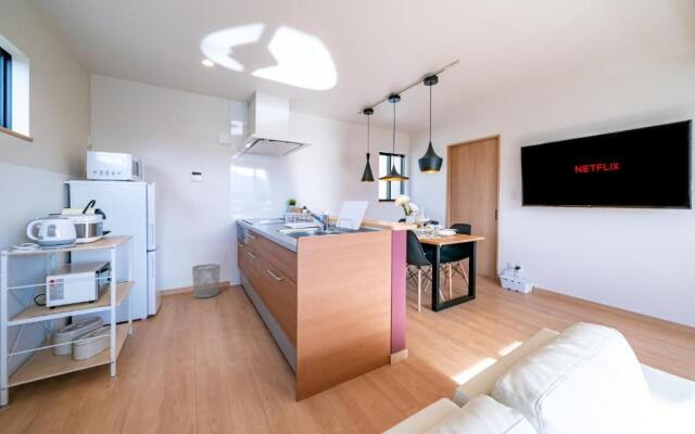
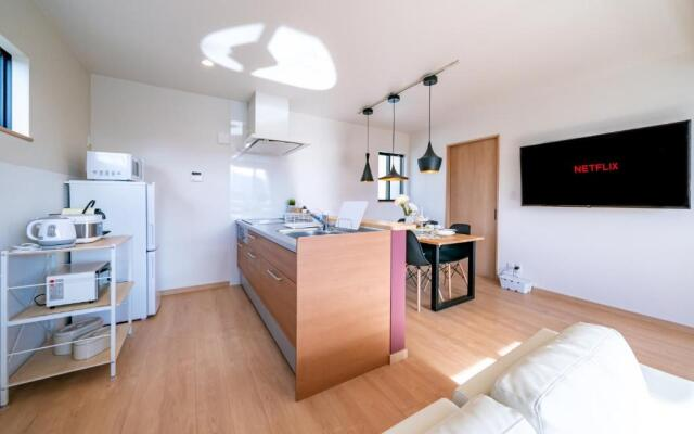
- waste bin (206, 280)
